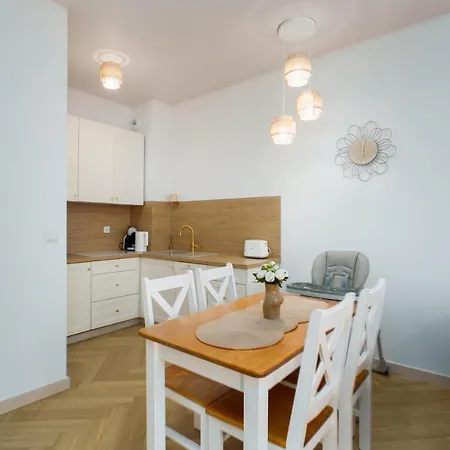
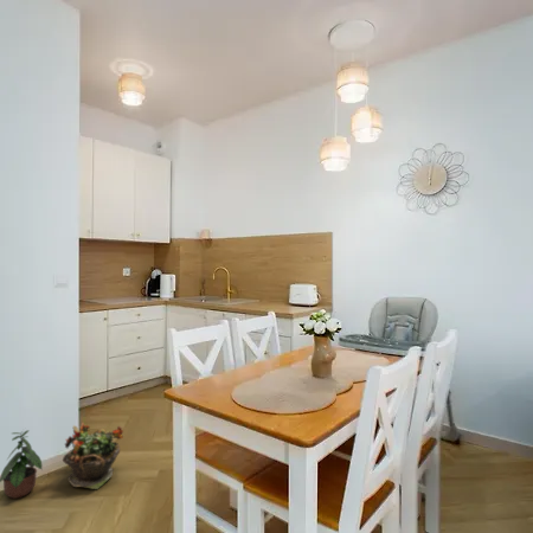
+ potted plant (94, 448)
+ potted plant (21, 460)
